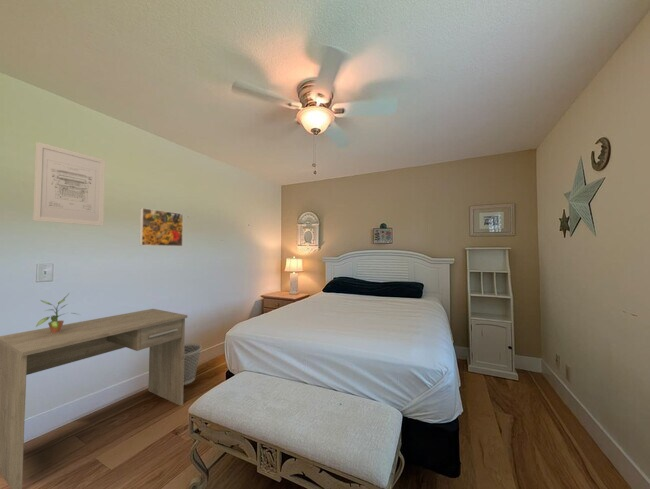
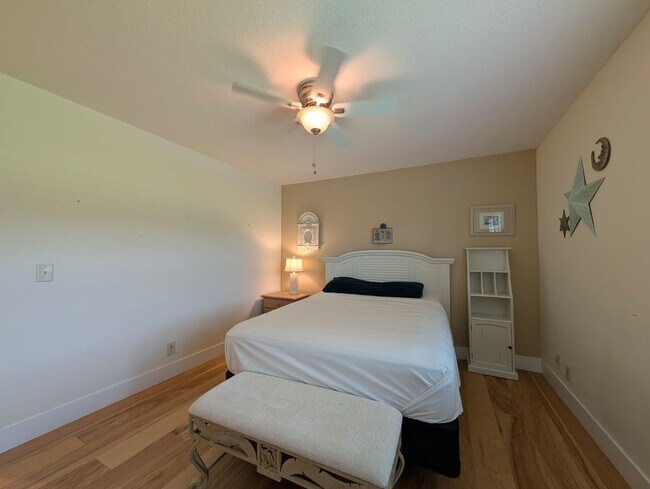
- wall art (72, 187)
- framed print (162, 228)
- wastebasket (184, 364)
- desk (99, 354)
- potted plant (57, 313)
